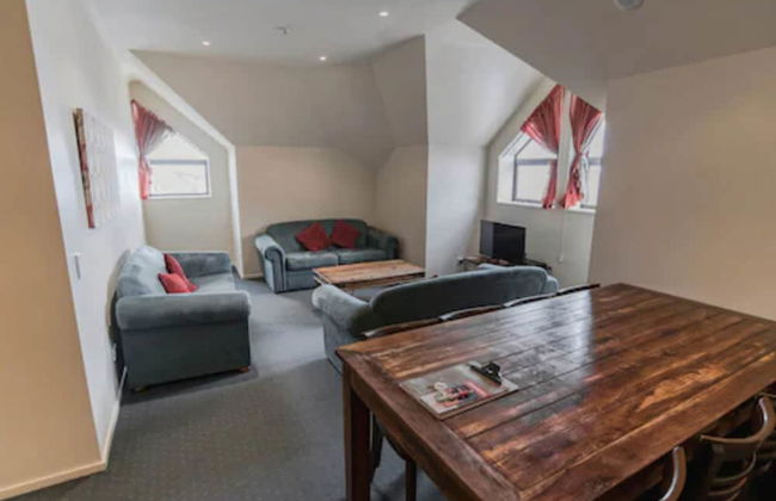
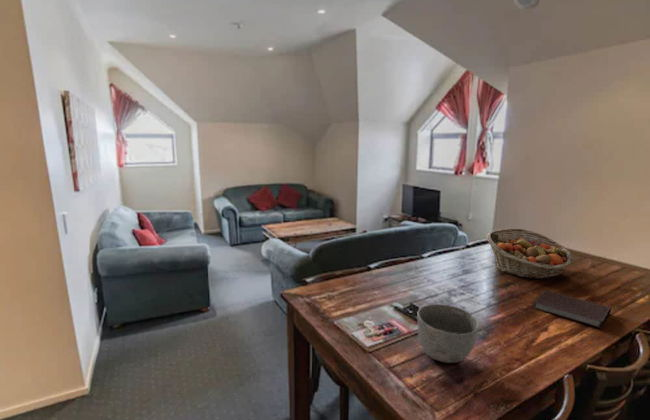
+ fruit basket (527, 252)
+ bowl (446, 336)
+ notebook (570, 307)
